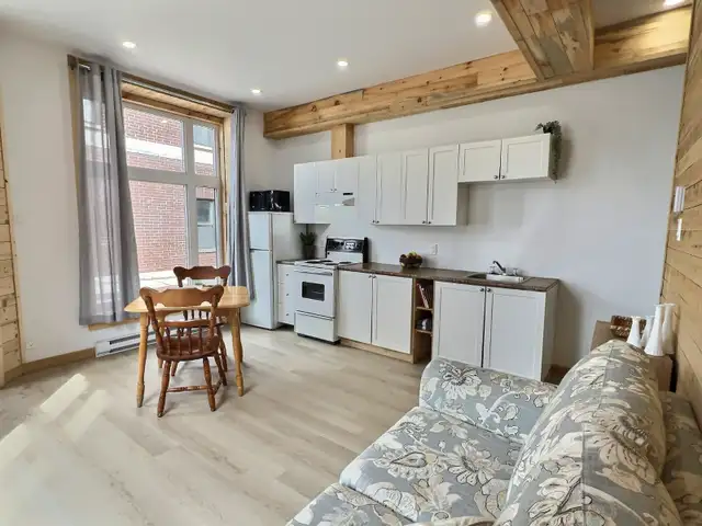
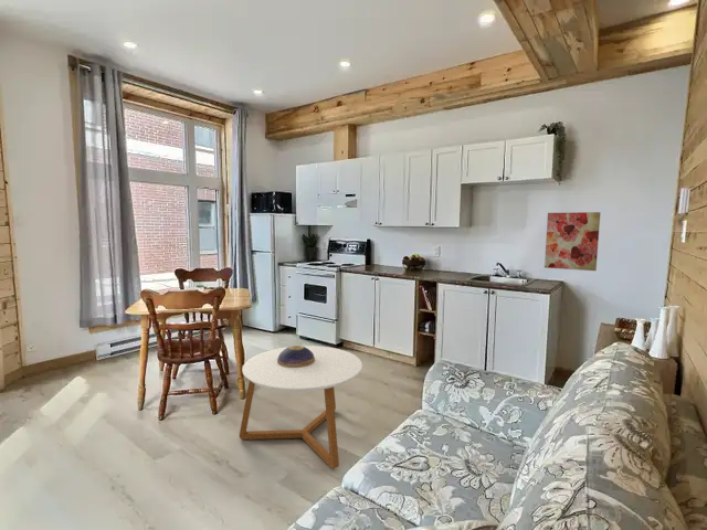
+ coffee table (300, 390)
+ wall art (571, 241)
+ decorative bowl (296, 353)
